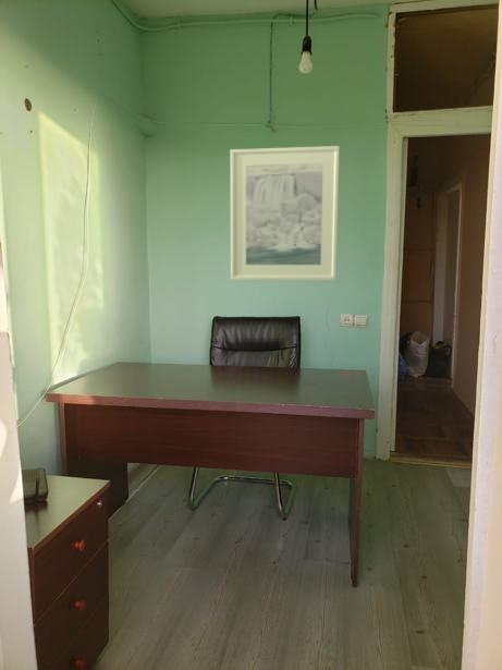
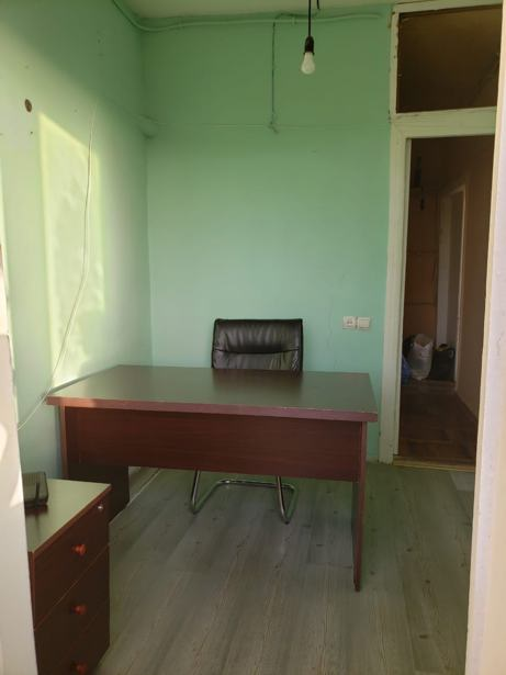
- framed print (283, 215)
